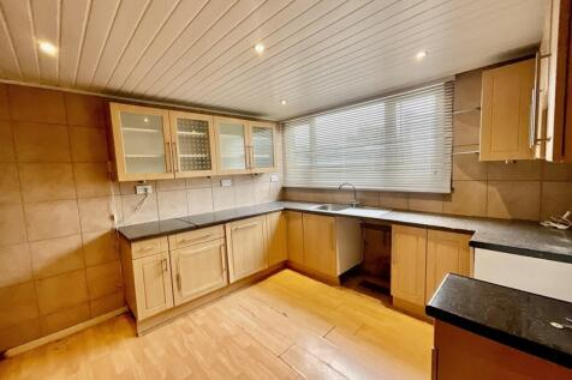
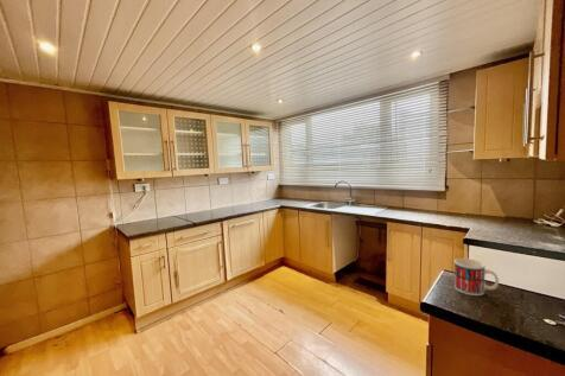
+ mug (474, 276)
